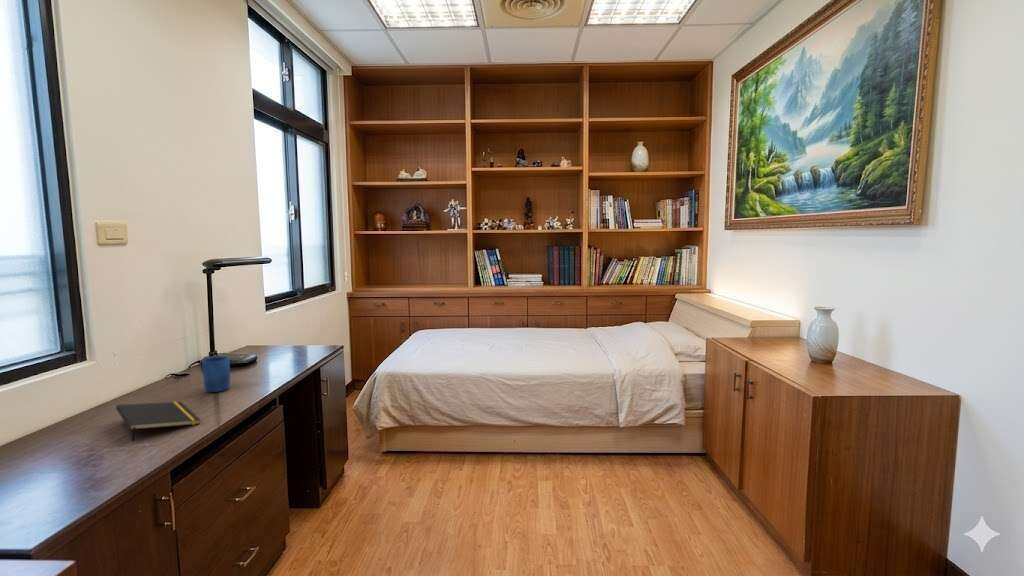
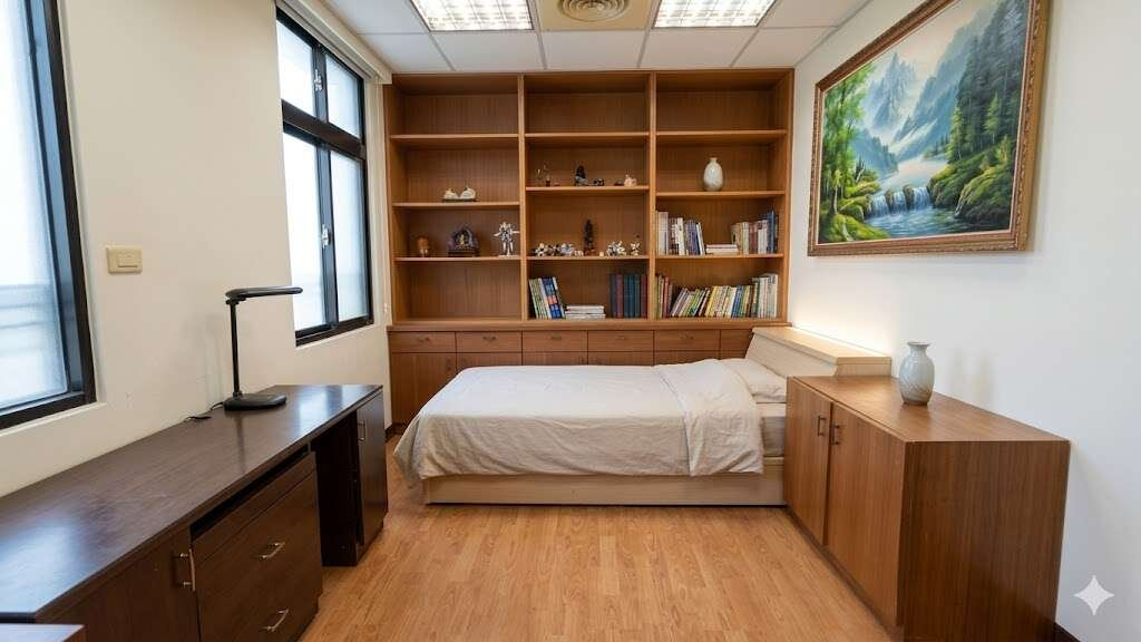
- notepad (157, 414)
- mug (217, 373)
